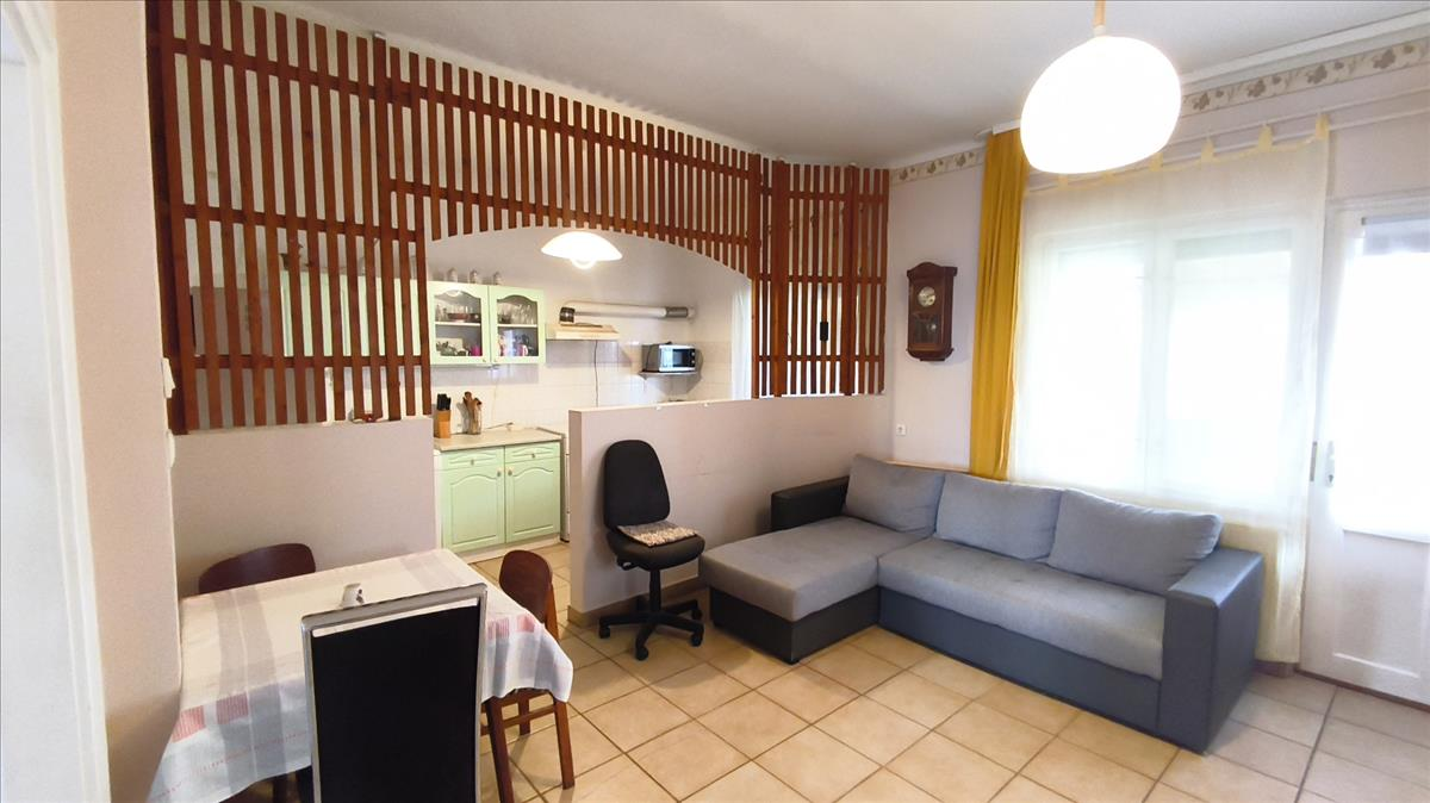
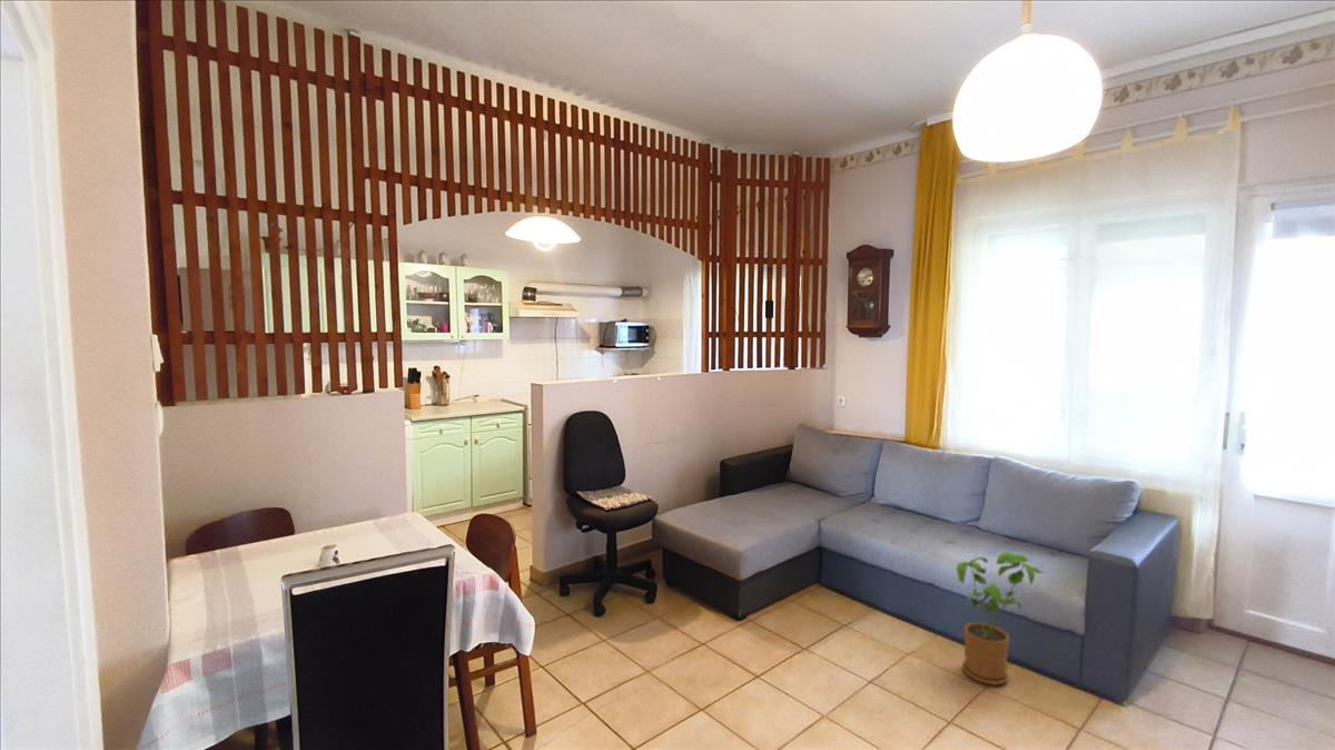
+ house plant (988, 614)
